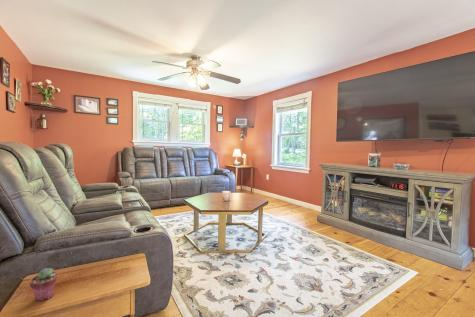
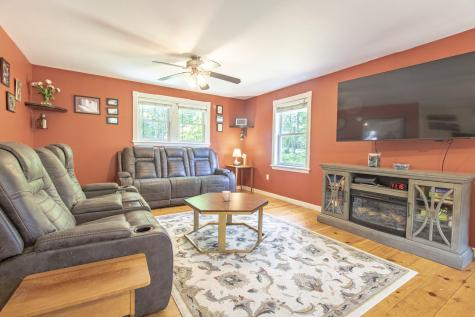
- potted succulent (44, 282)
